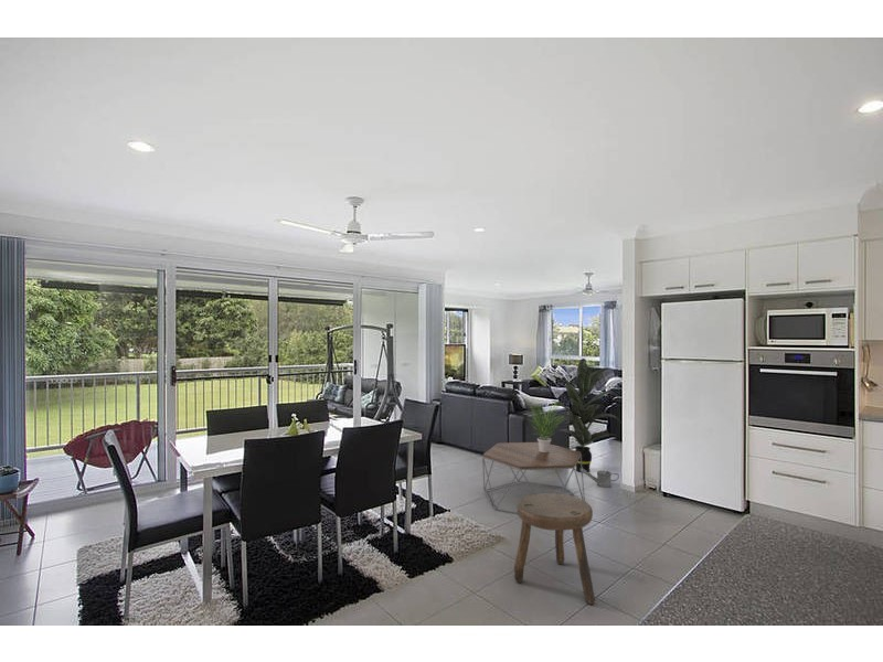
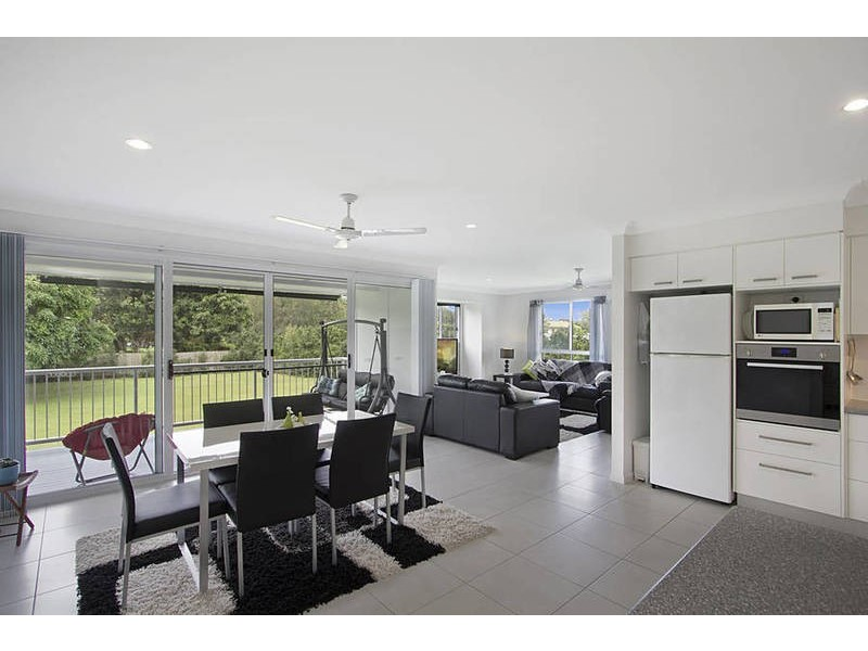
- watering can (599, 477)
- coffee table (532, 469)
- potted plant (544, 426)
- indoor plant (585, 414)
- stool (557, 545)
